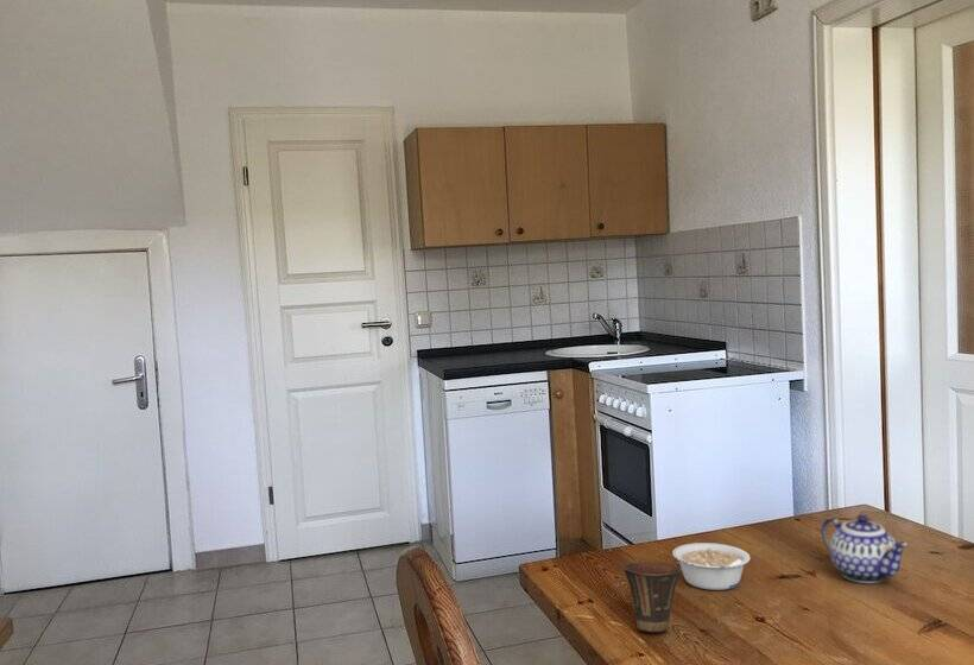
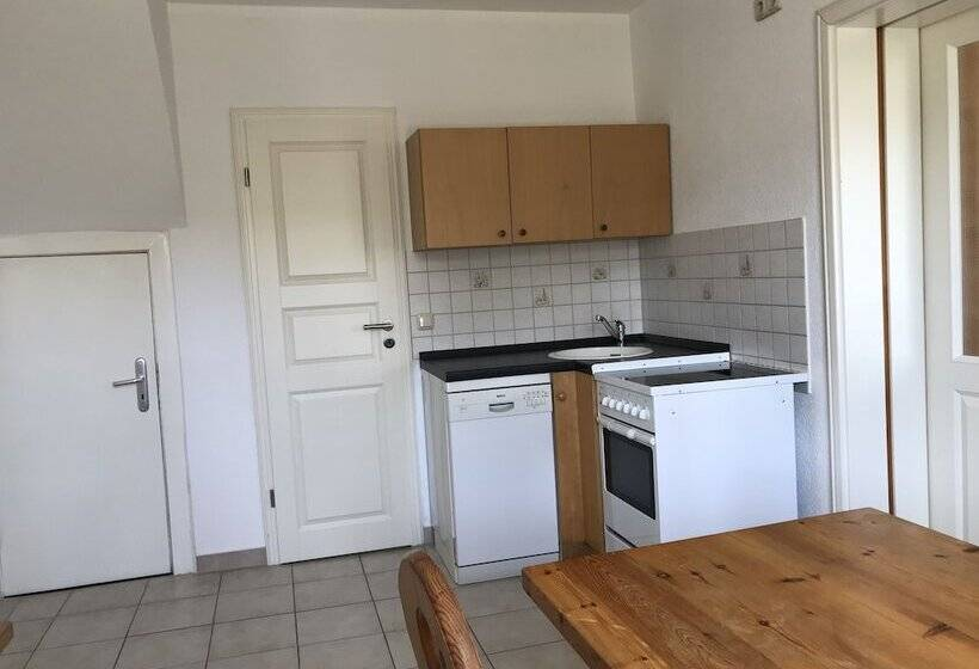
- cup (653, 595)
- legume (713, 565)
- teapot (862, 545)
